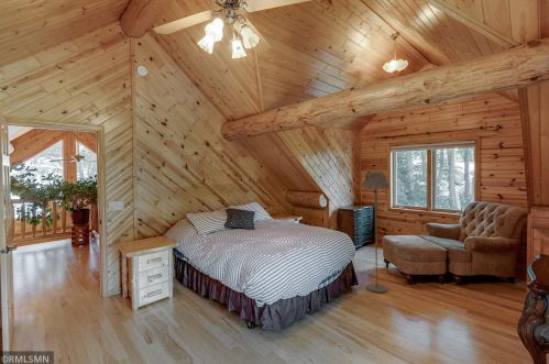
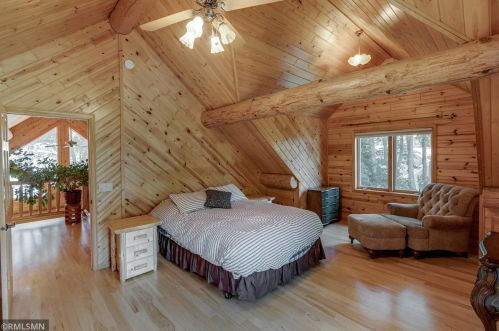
- floor lamp (376, 230)
